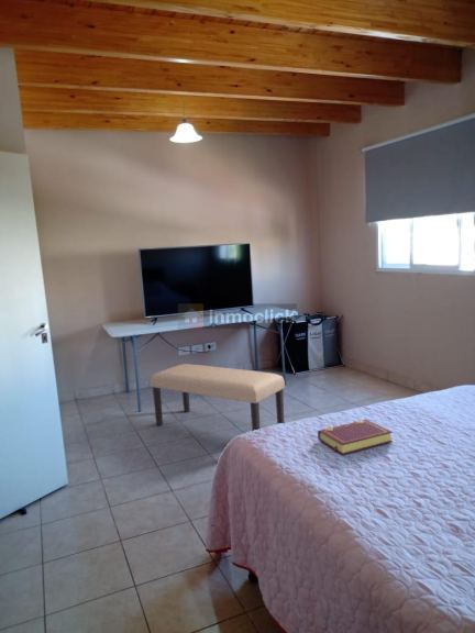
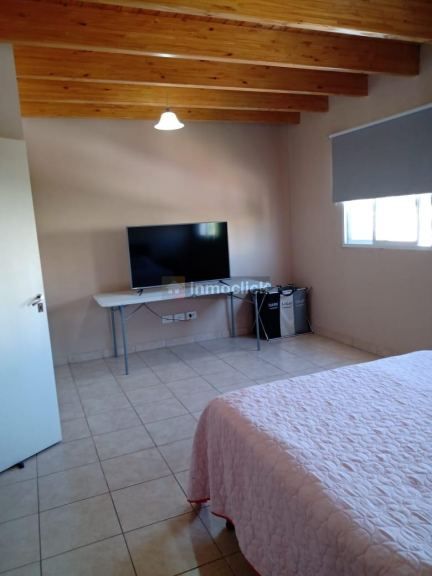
- book (353, 435)
- bench (218, 397)
